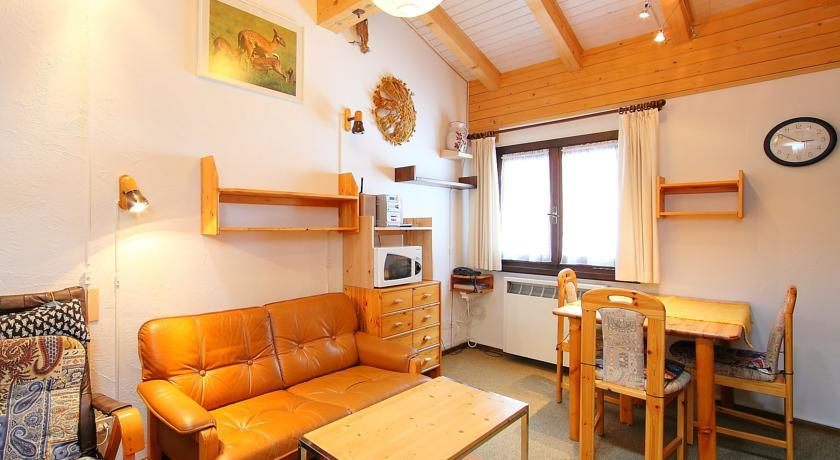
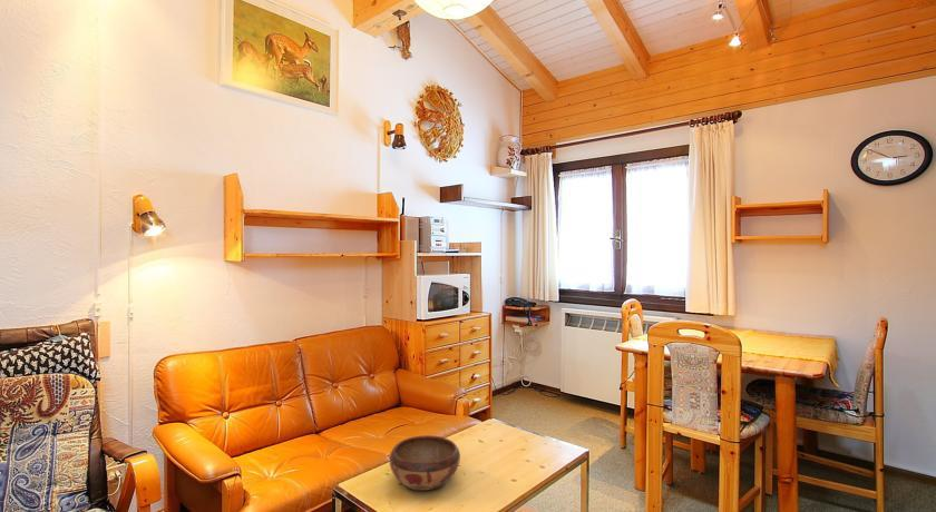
+ decorative bowl (425, 464)
